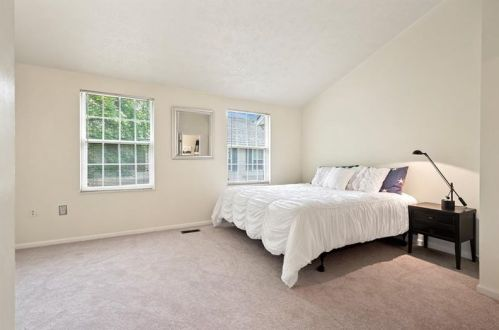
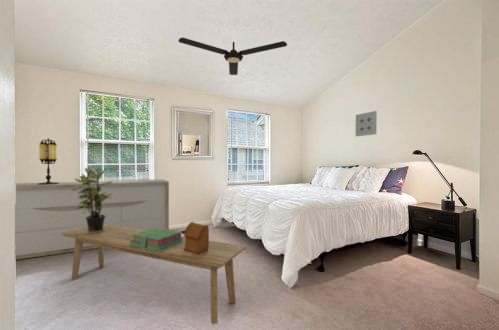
+ potted plant (92, 200)
+ stack of books (156, 238)
+ ceiling fan (233, 56)
+ wall art (365, 124)
+ bench (146, 256)
+ table lamp (48, 160)
+ decorative box (196, 237)
+ dresser (97, 211)
